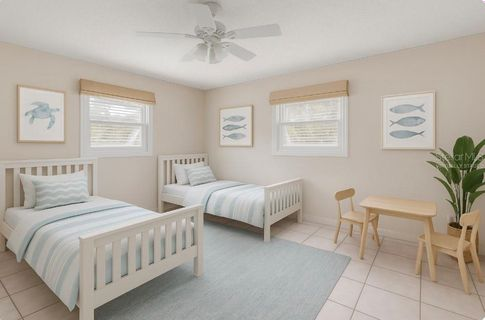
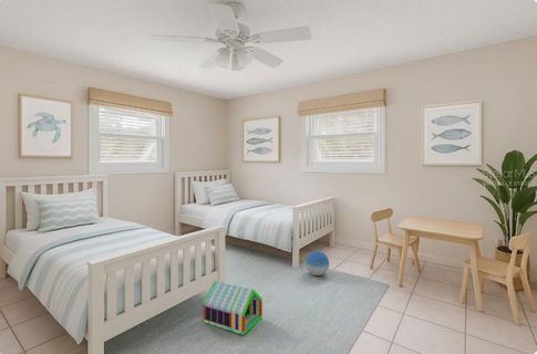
+ ball (317, 262)
+ toy house (233, 302)
